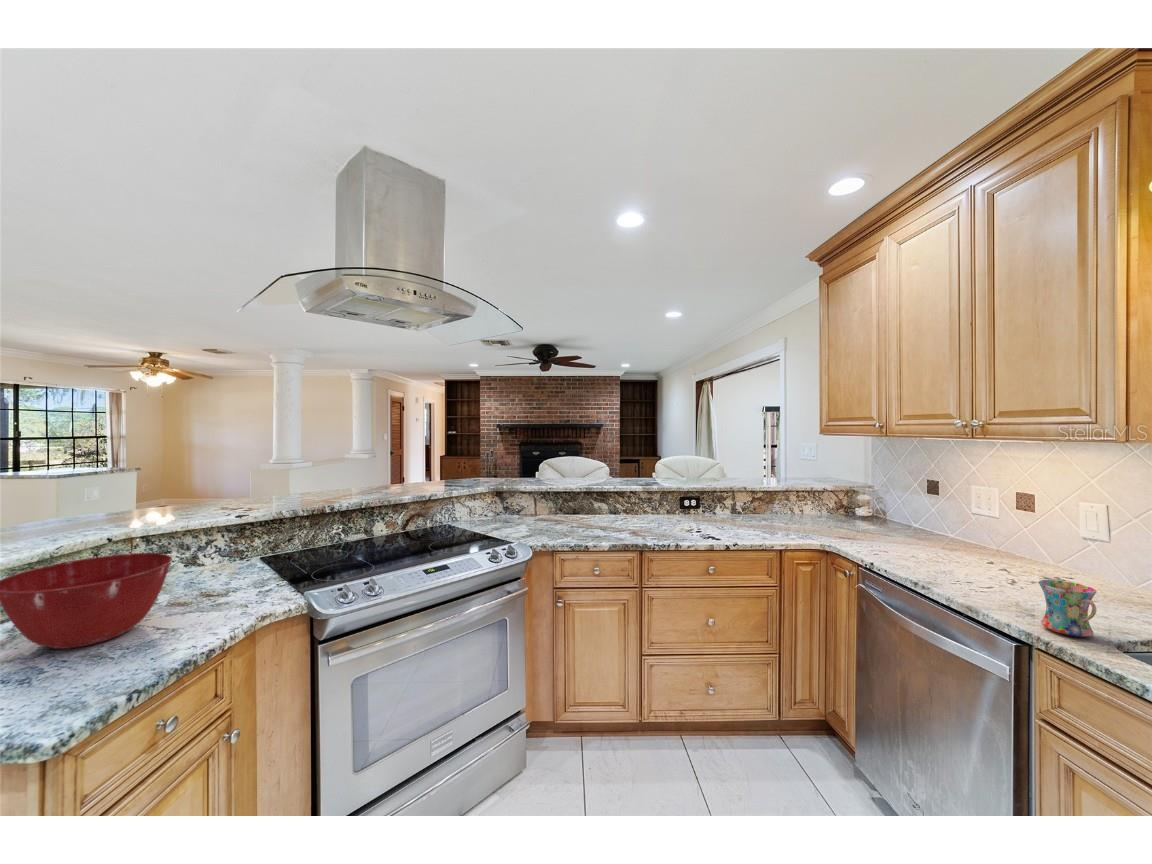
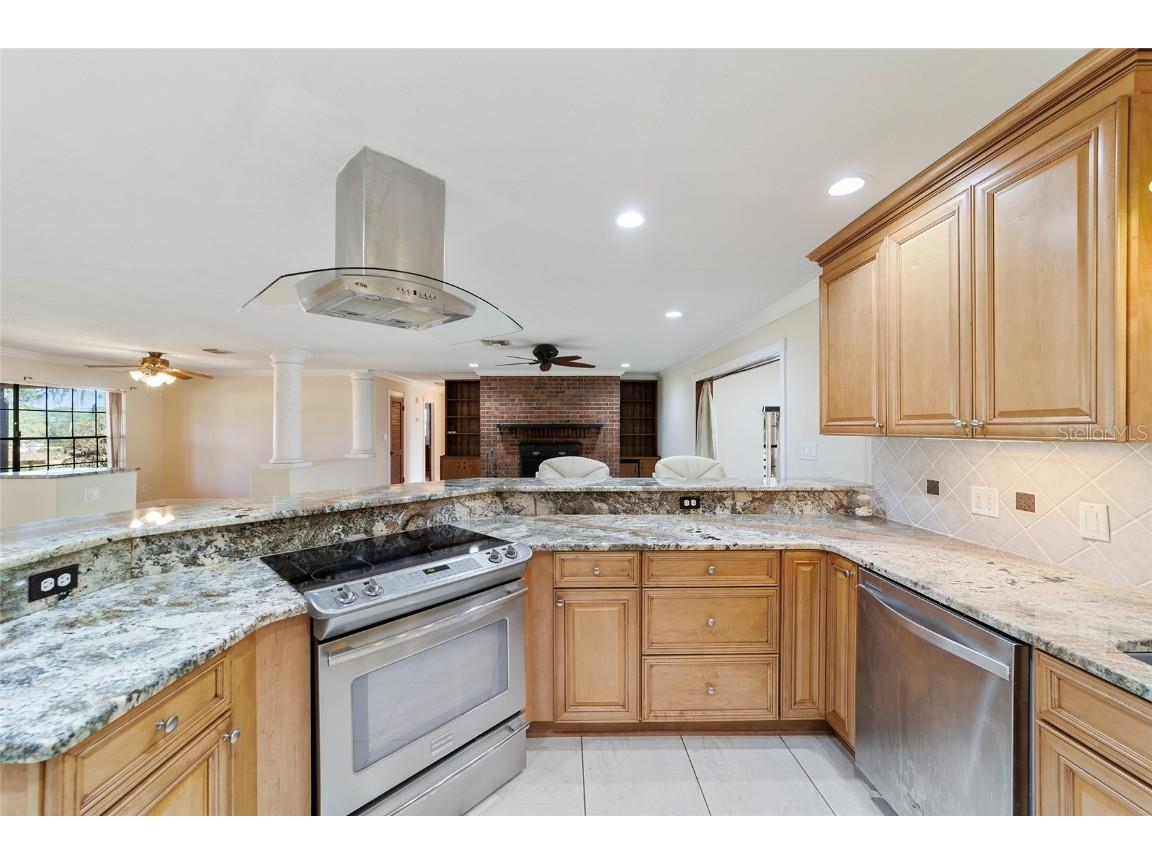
- mug (1071, 610)
- mixing bowl (90, 602)
